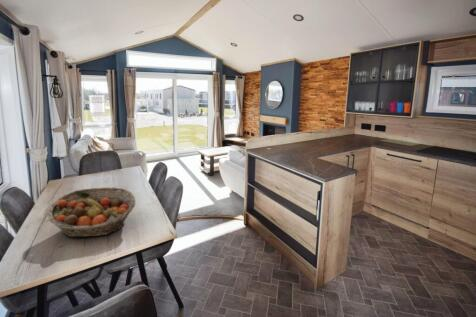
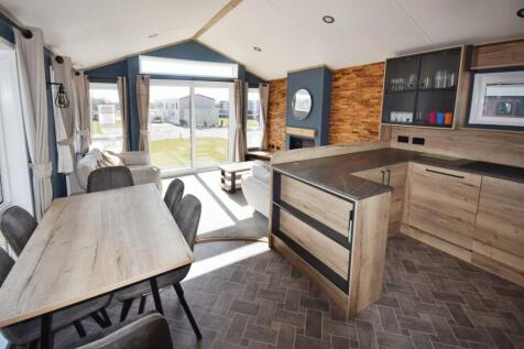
- fruit basket (94, 211)
